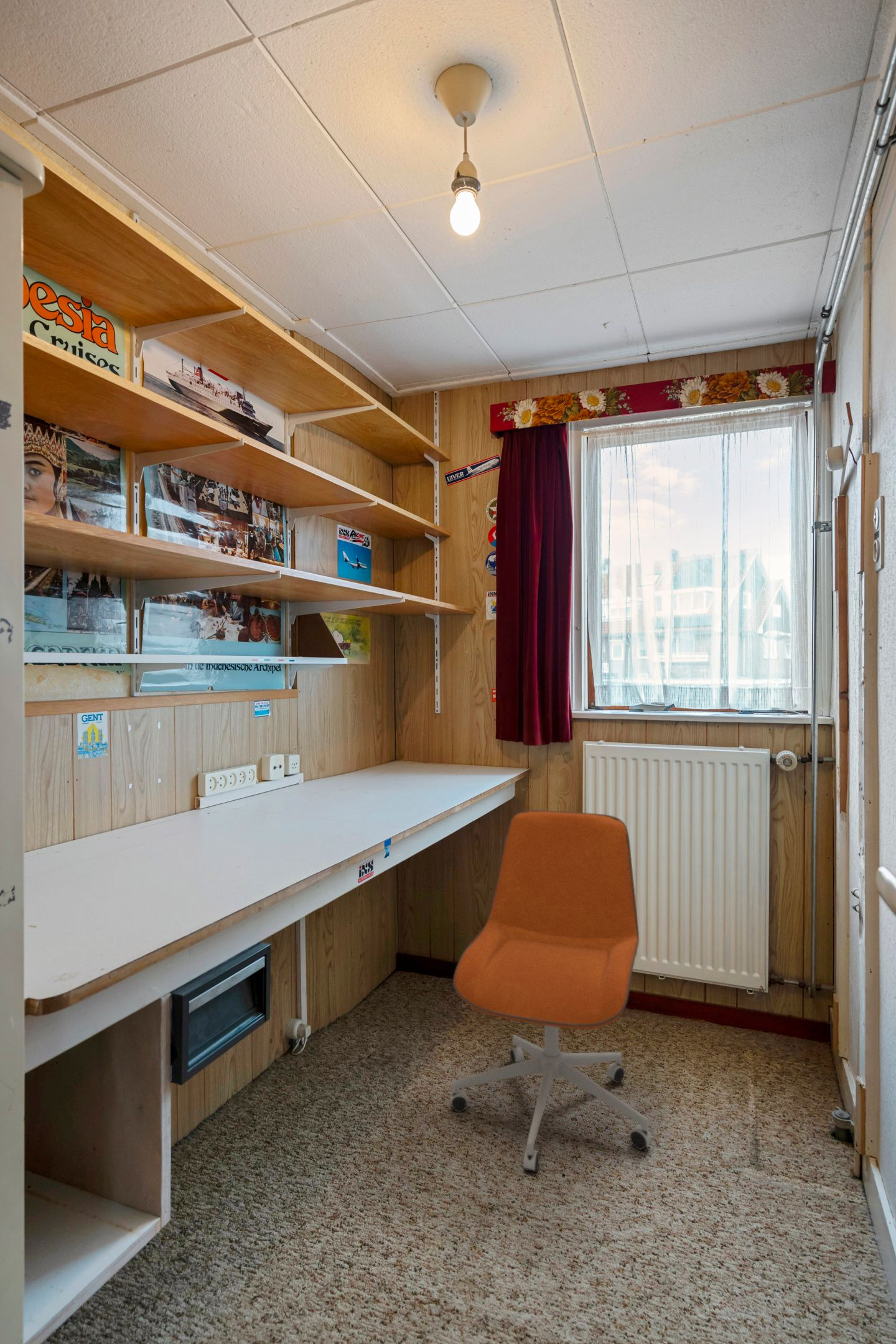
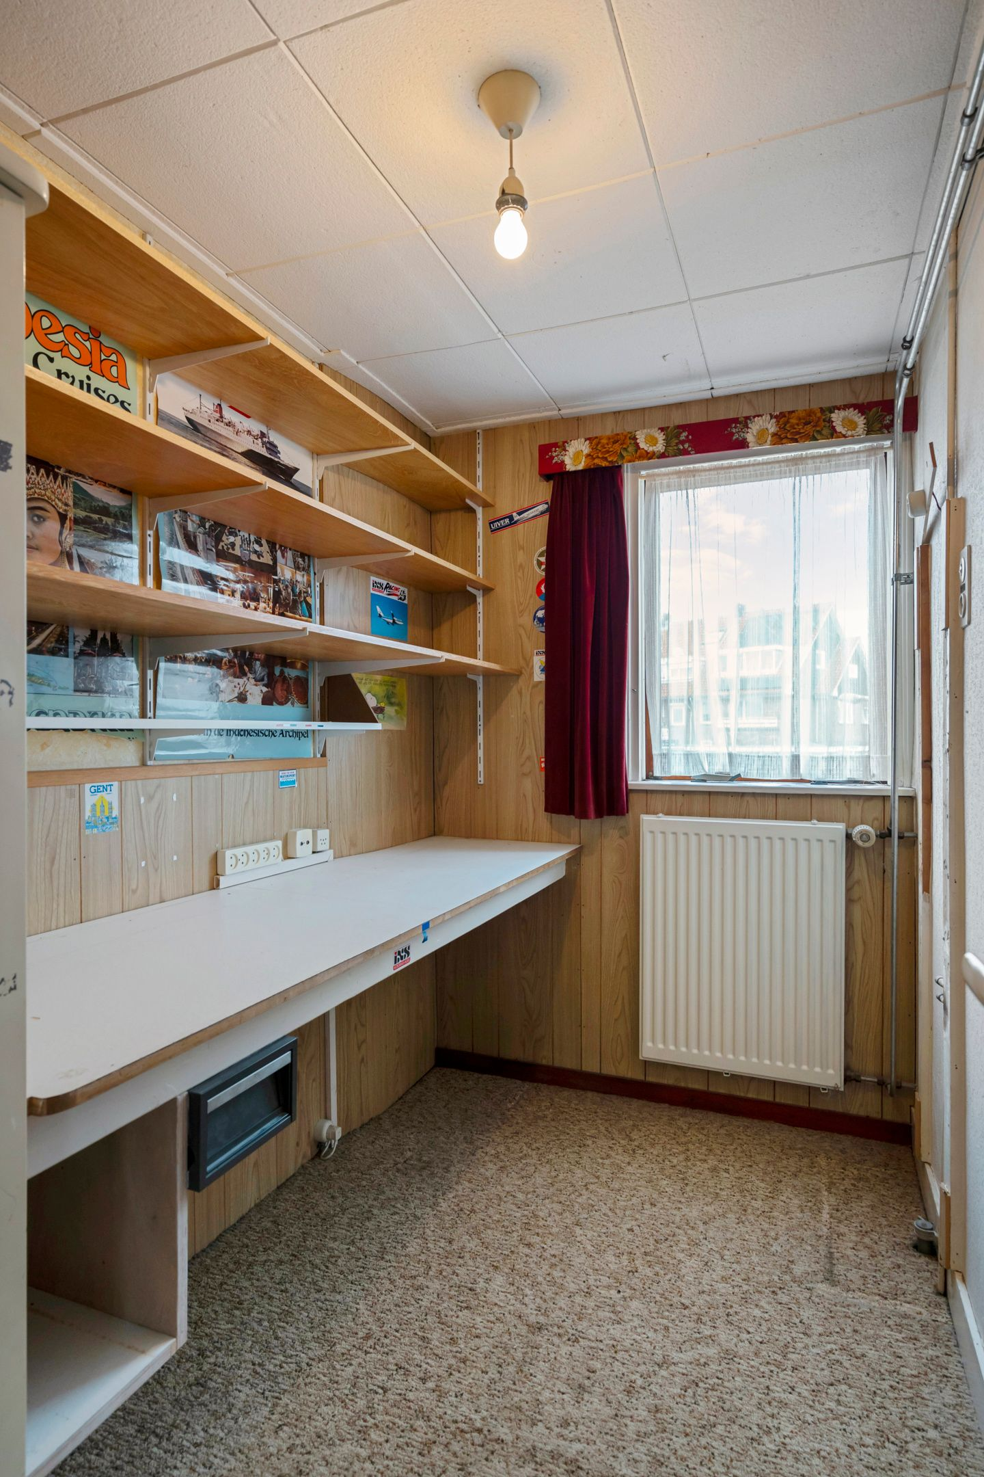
- office chair (551, 969)
